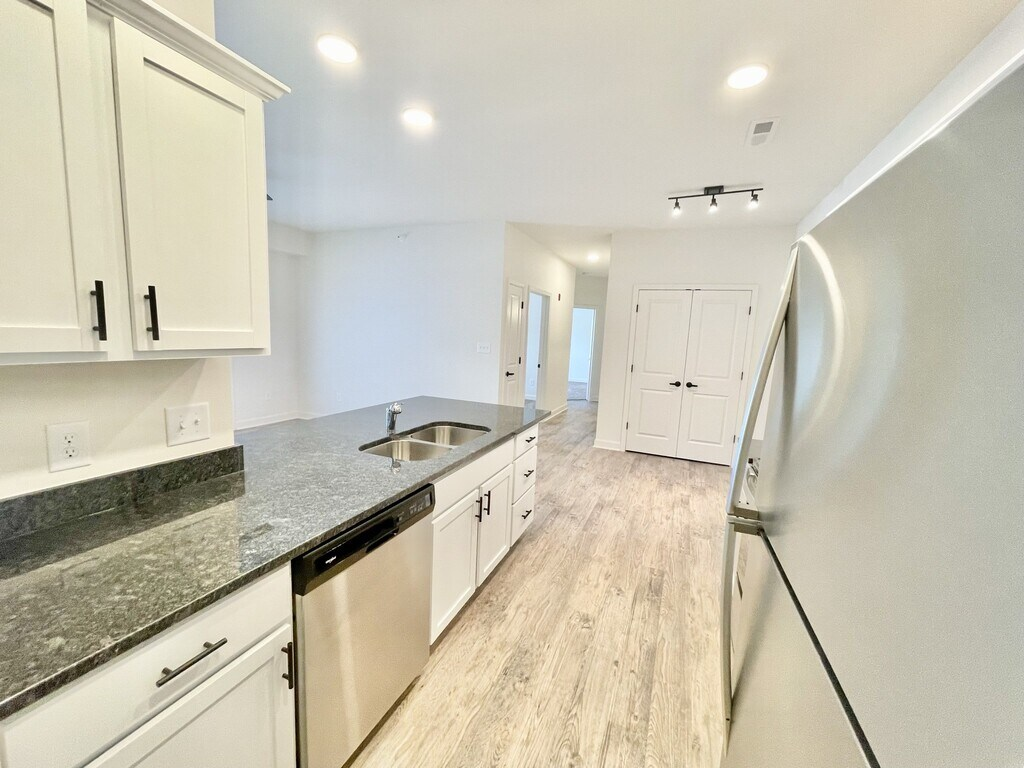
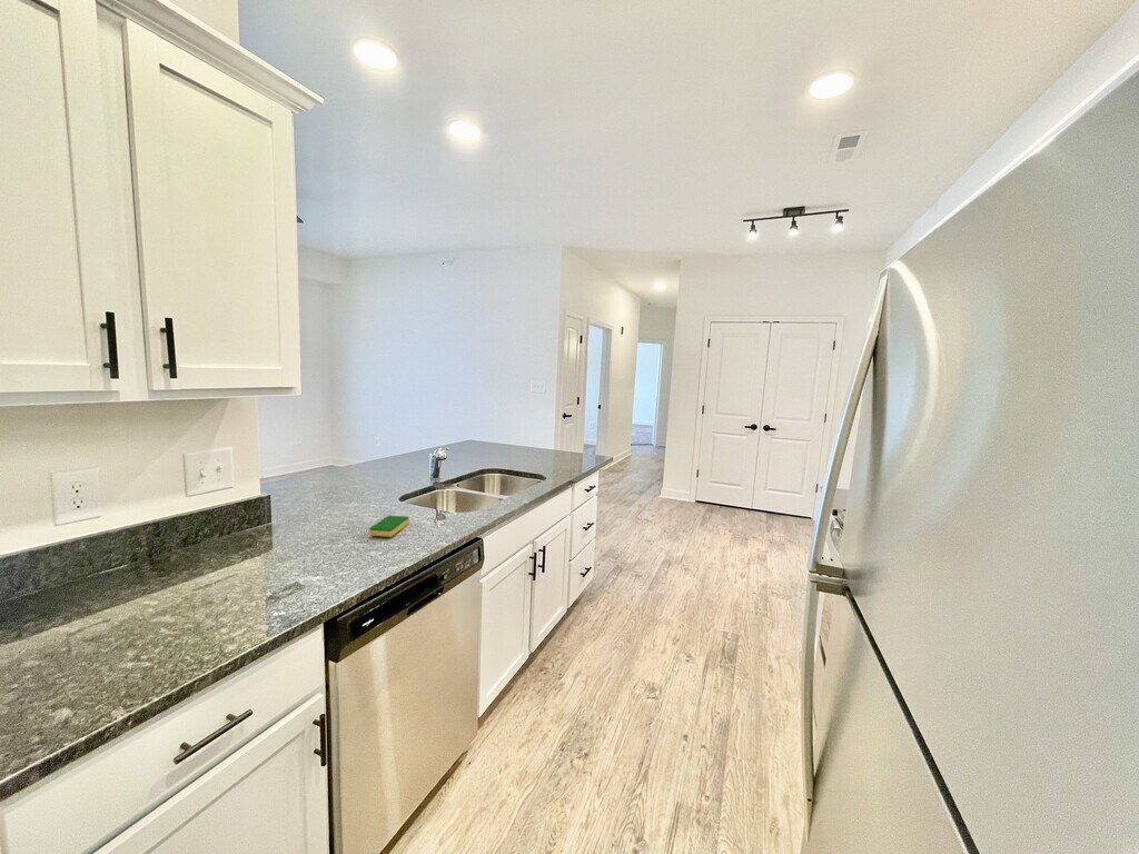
+ dish sponge (389, 525)
